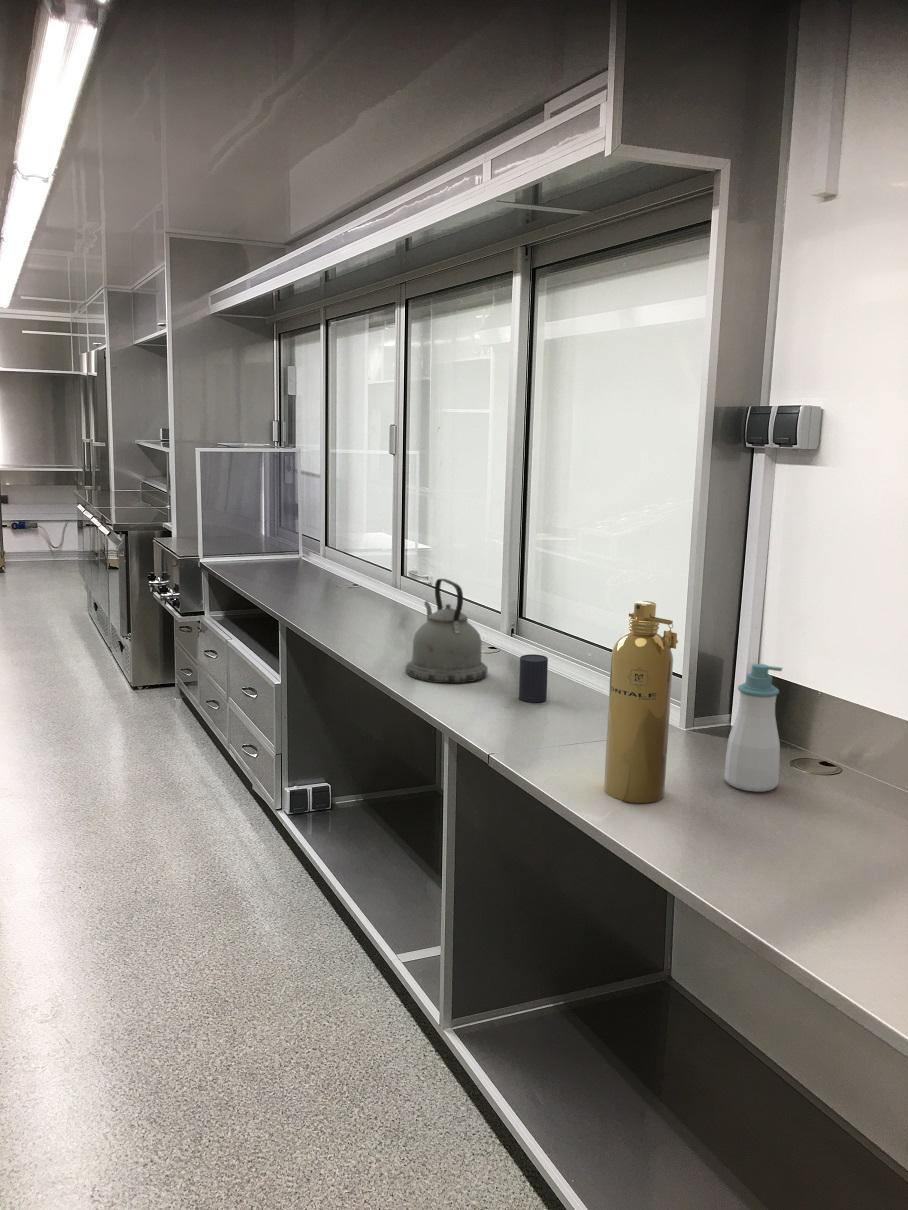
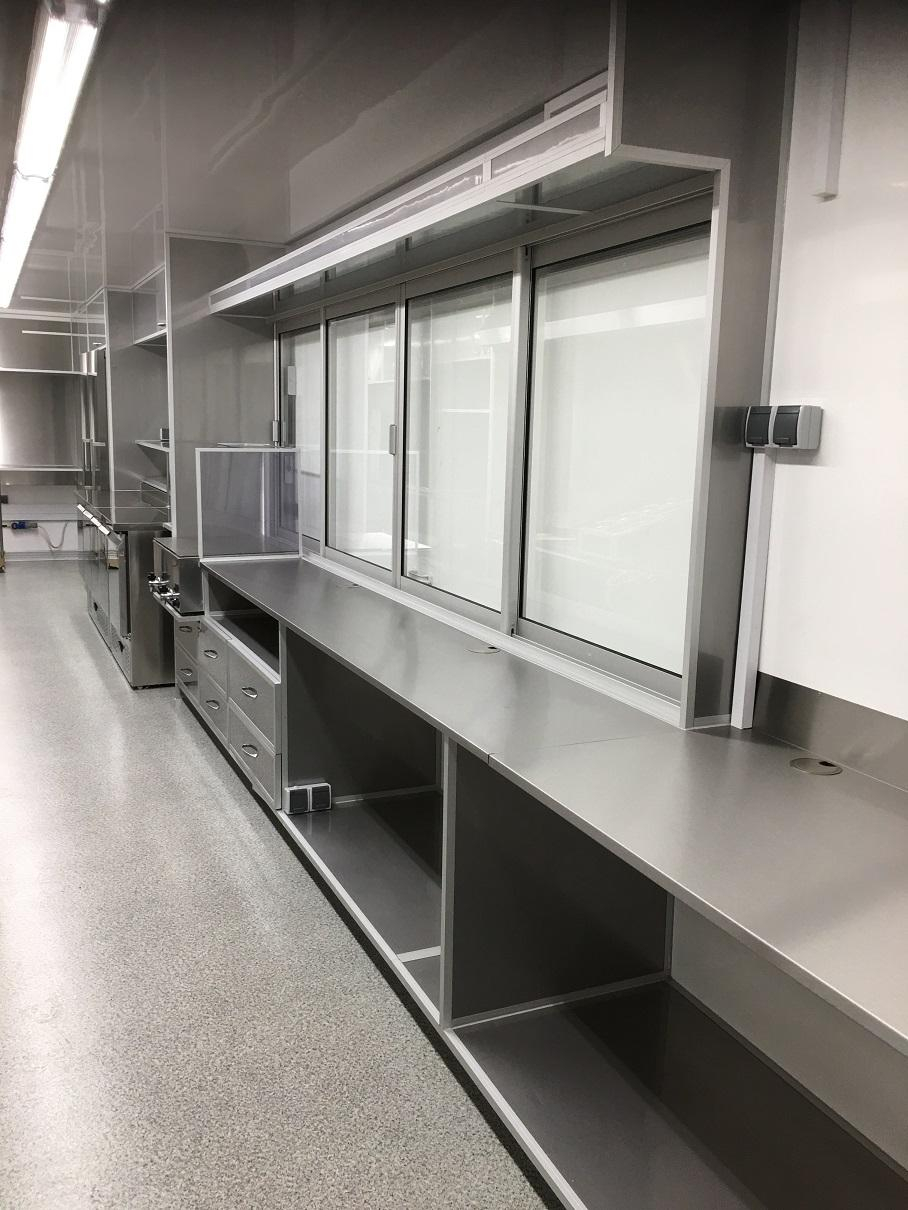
- soap bottle (755, 725)
- spray bottle (644, 700)
- kettle (443, 626)
- cup (533, 678)
